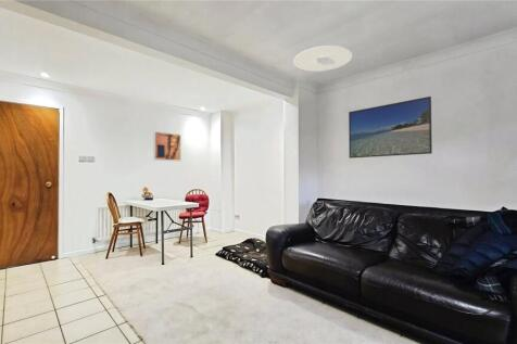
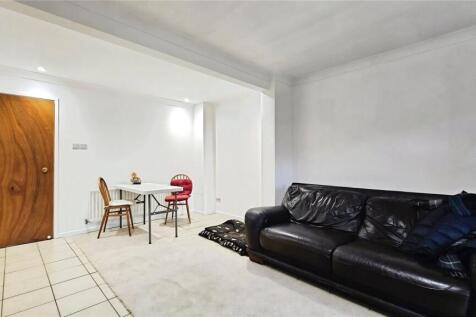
- ceiling light (321, 56)
- wall art (167, 146)
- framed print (386, 130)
